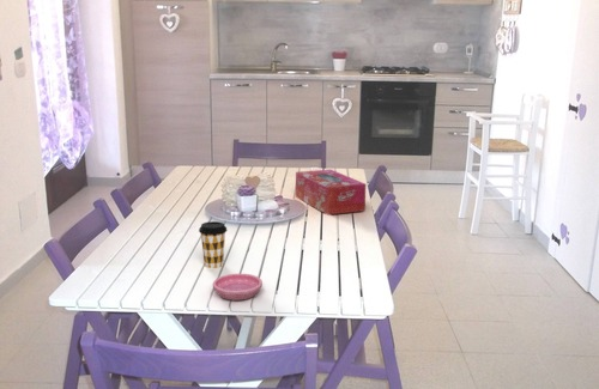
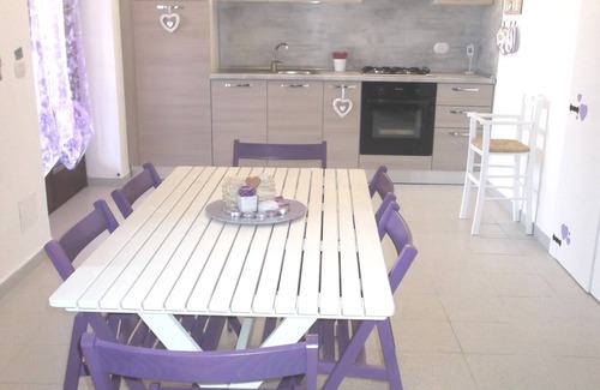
- tissue box (328, 190)
- coffee cup (213, 245)
- saucer (237, 287)
